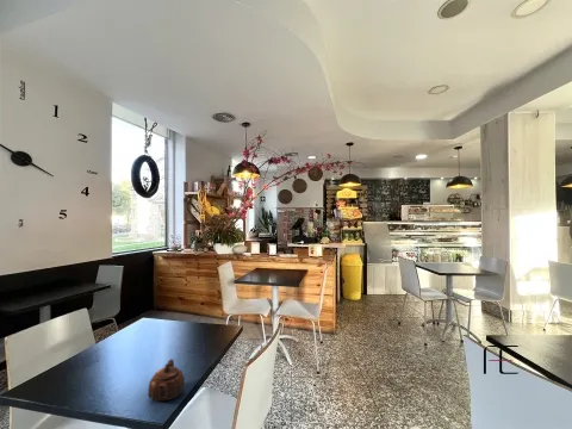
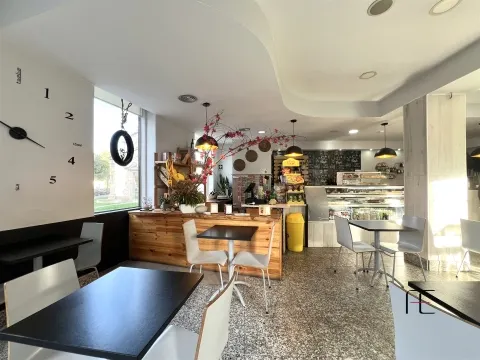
- teapot (167, 377)
